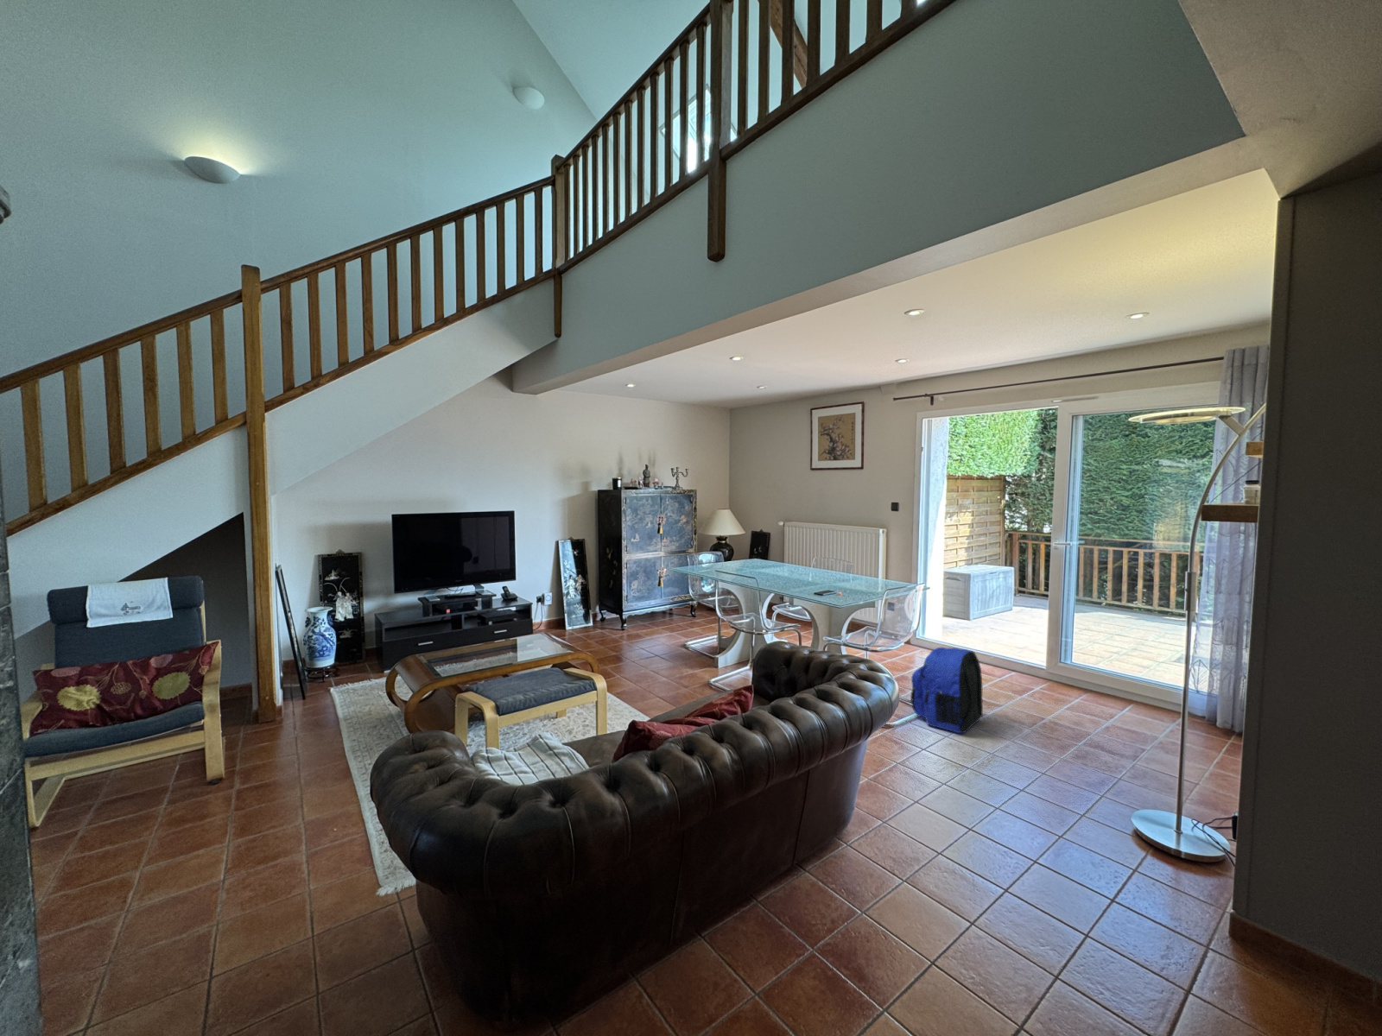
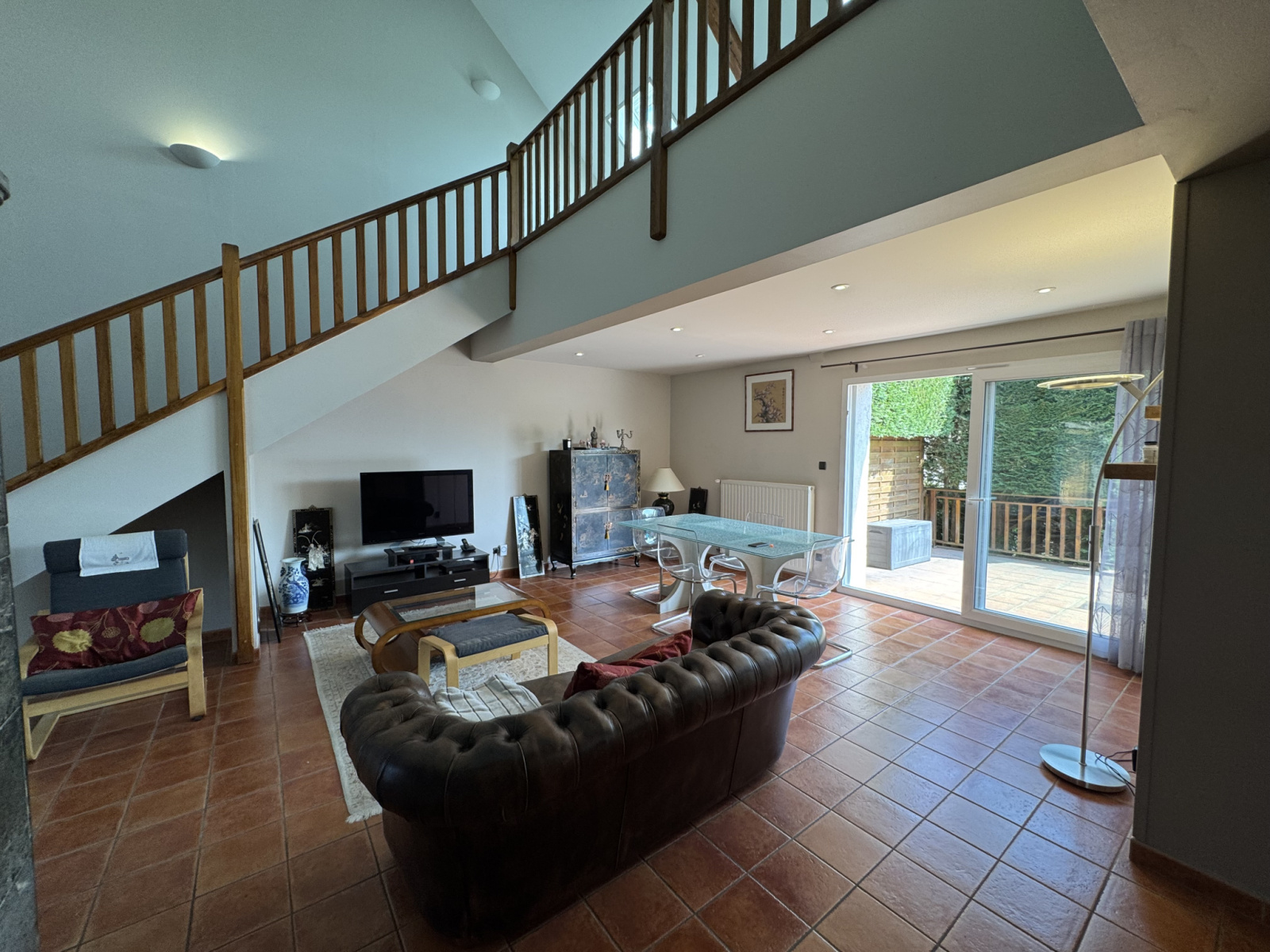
- backpack (945, 684)
